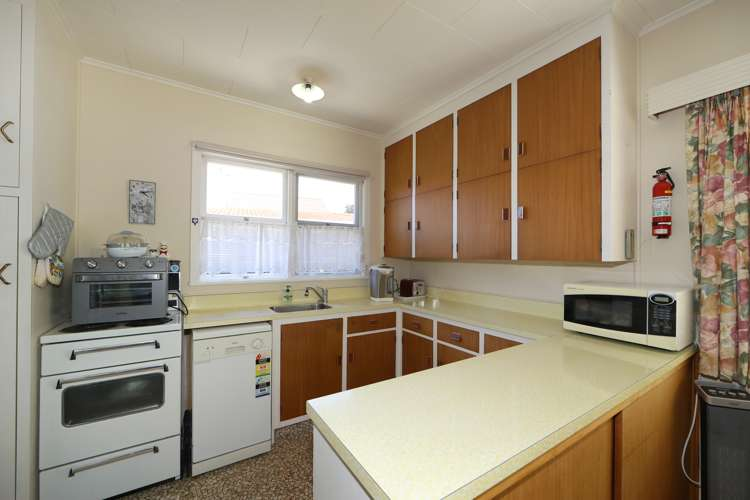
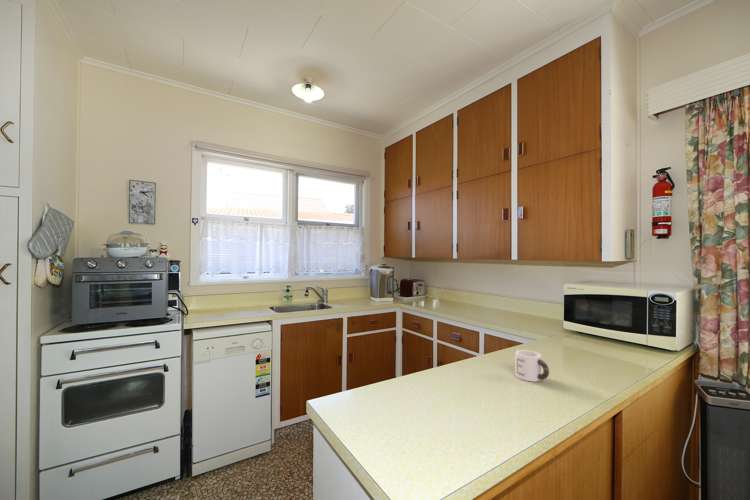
+ mug (532, 366)
